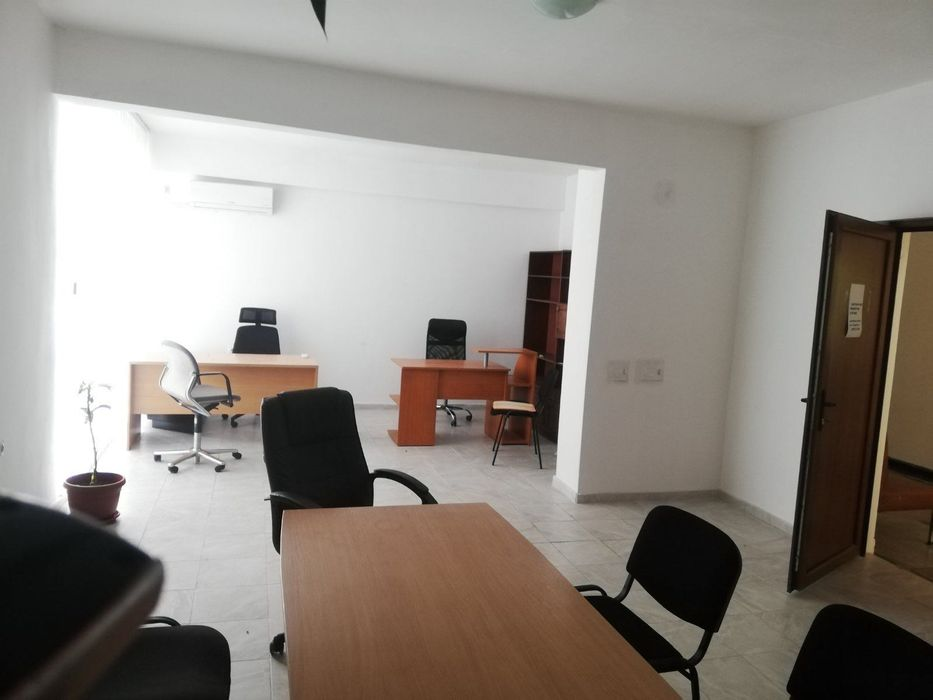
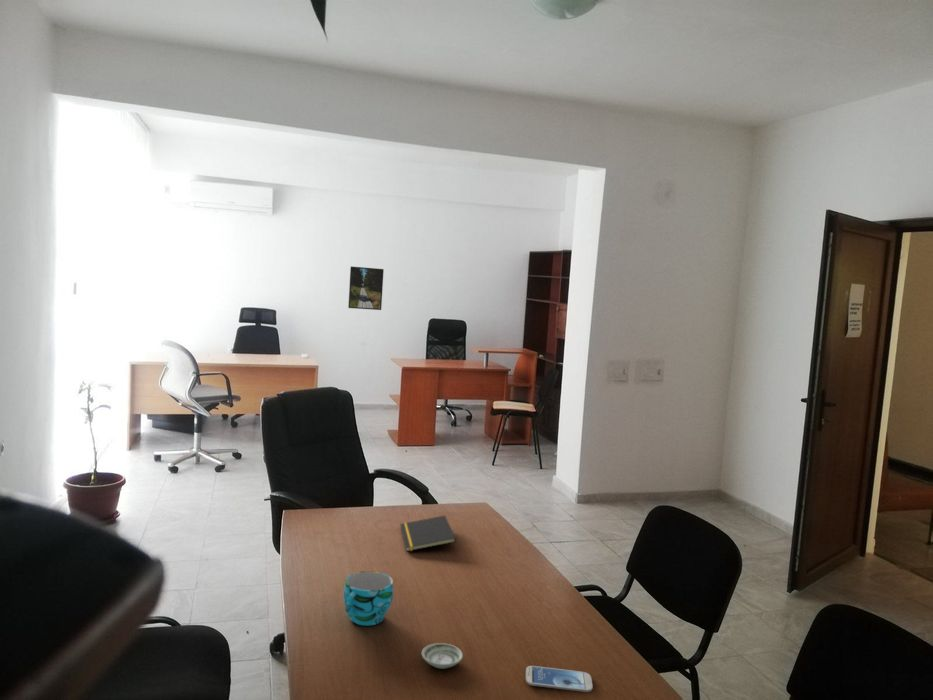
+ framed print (366, 288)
+ cup (367, 600)
+ notepad (426, 532)
+ saucer (441, 658)
+ smartphone (558, 679)
